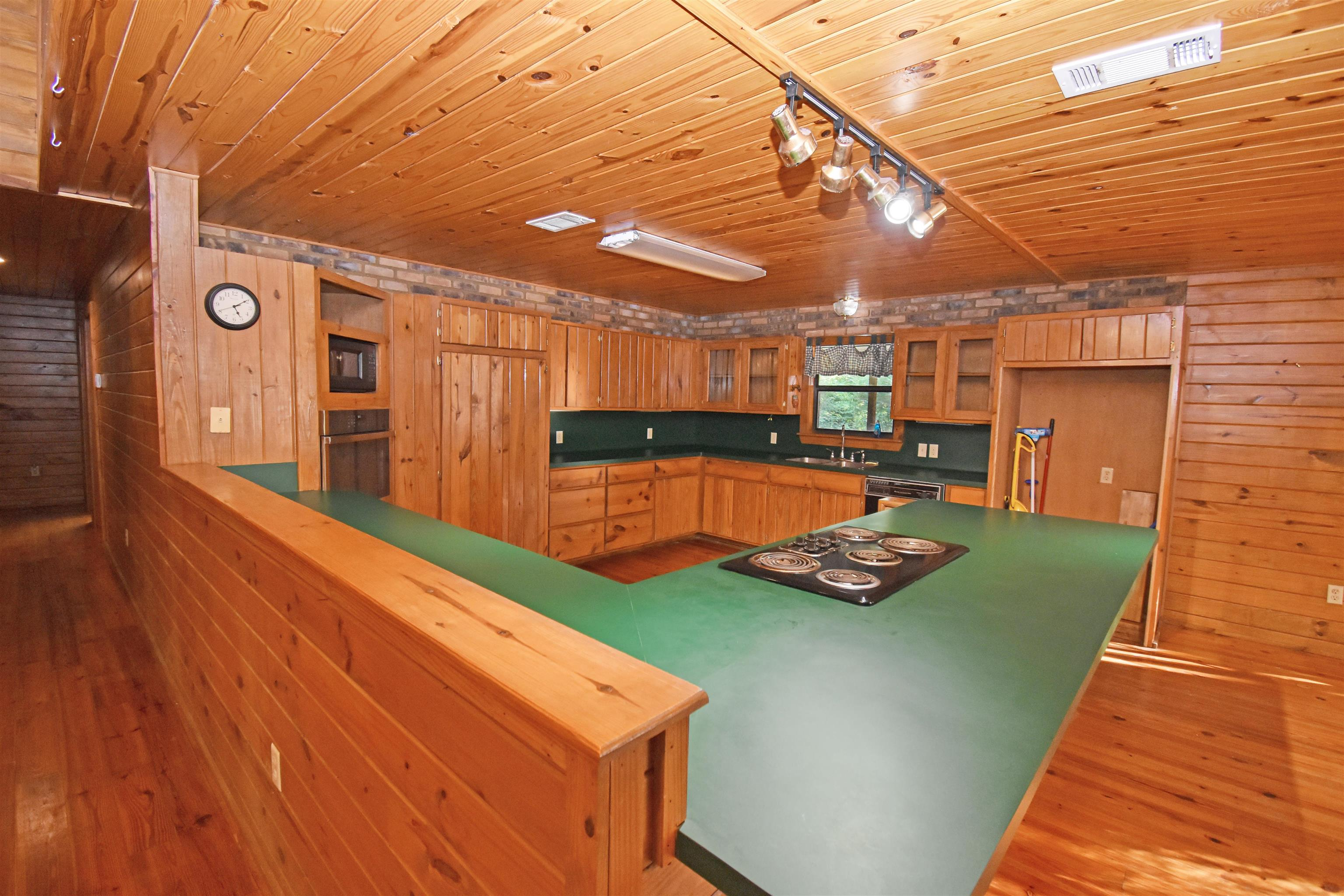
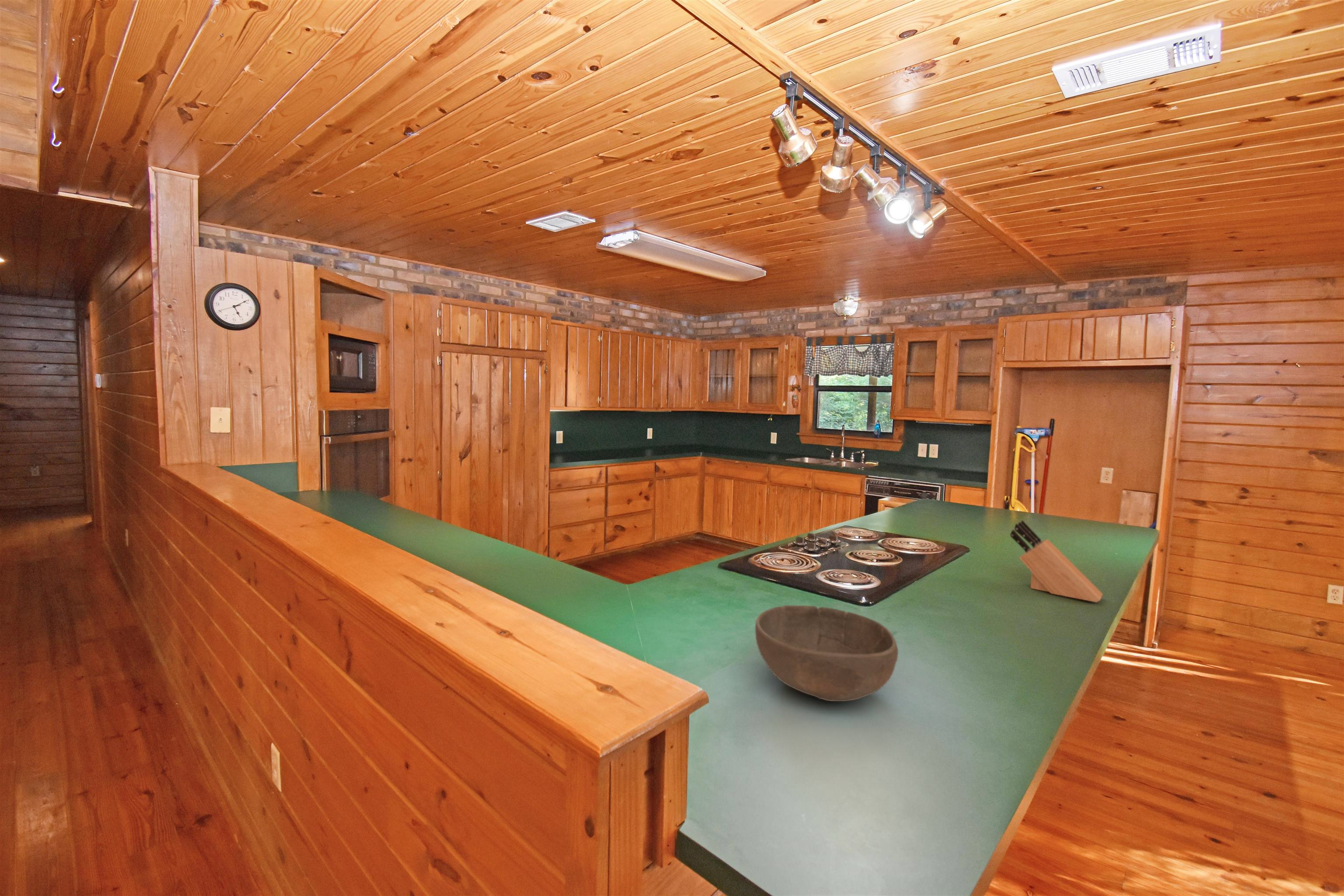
+ bowl (823, 657)
+ knife block (1054, 558)
